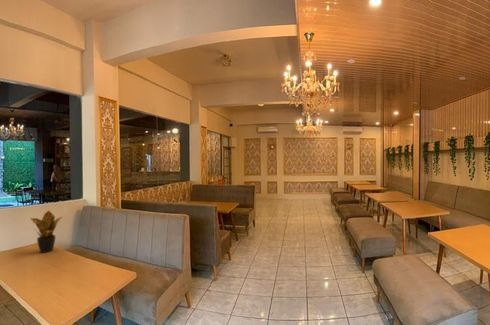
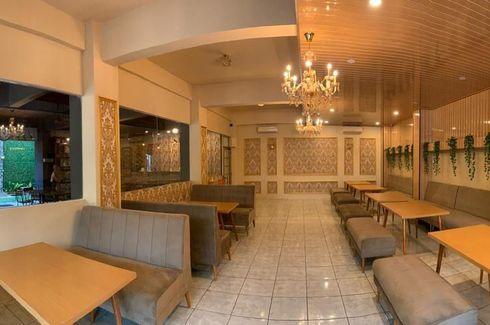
- potted plant (45, 230)
